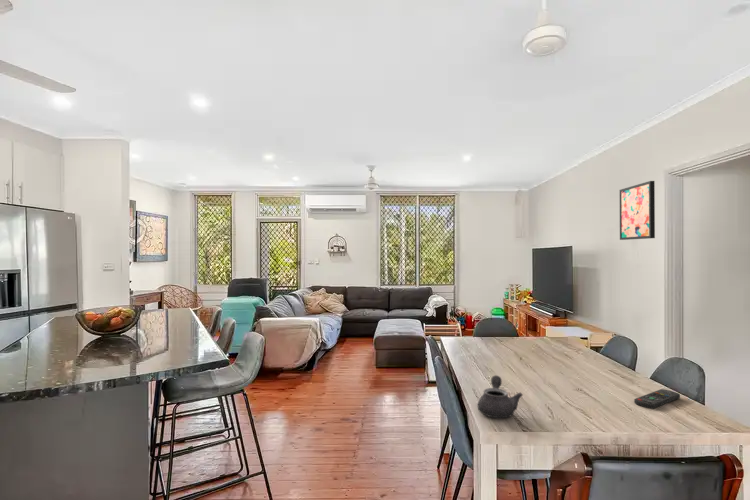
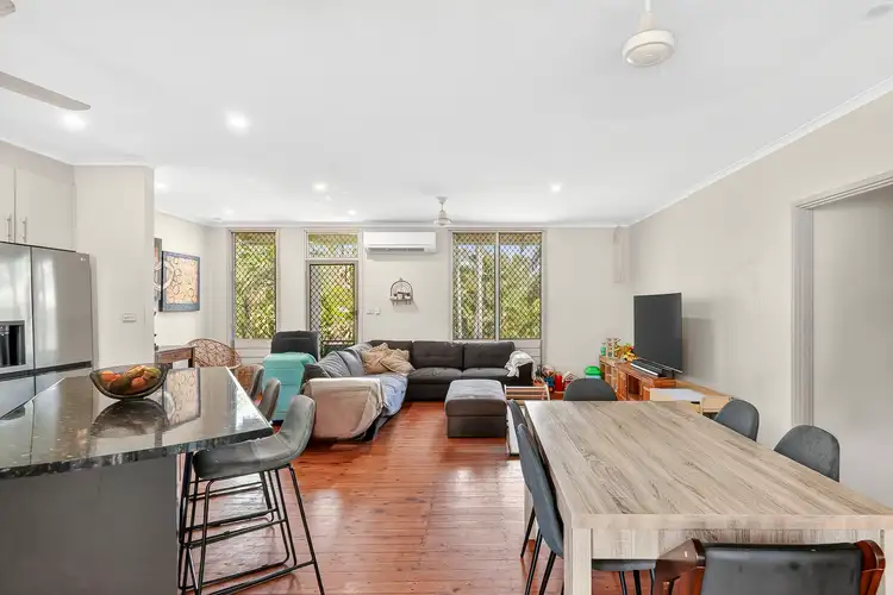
- wall art (635, 212)
- remote control (657, 398)
- teapot (498, 396)
